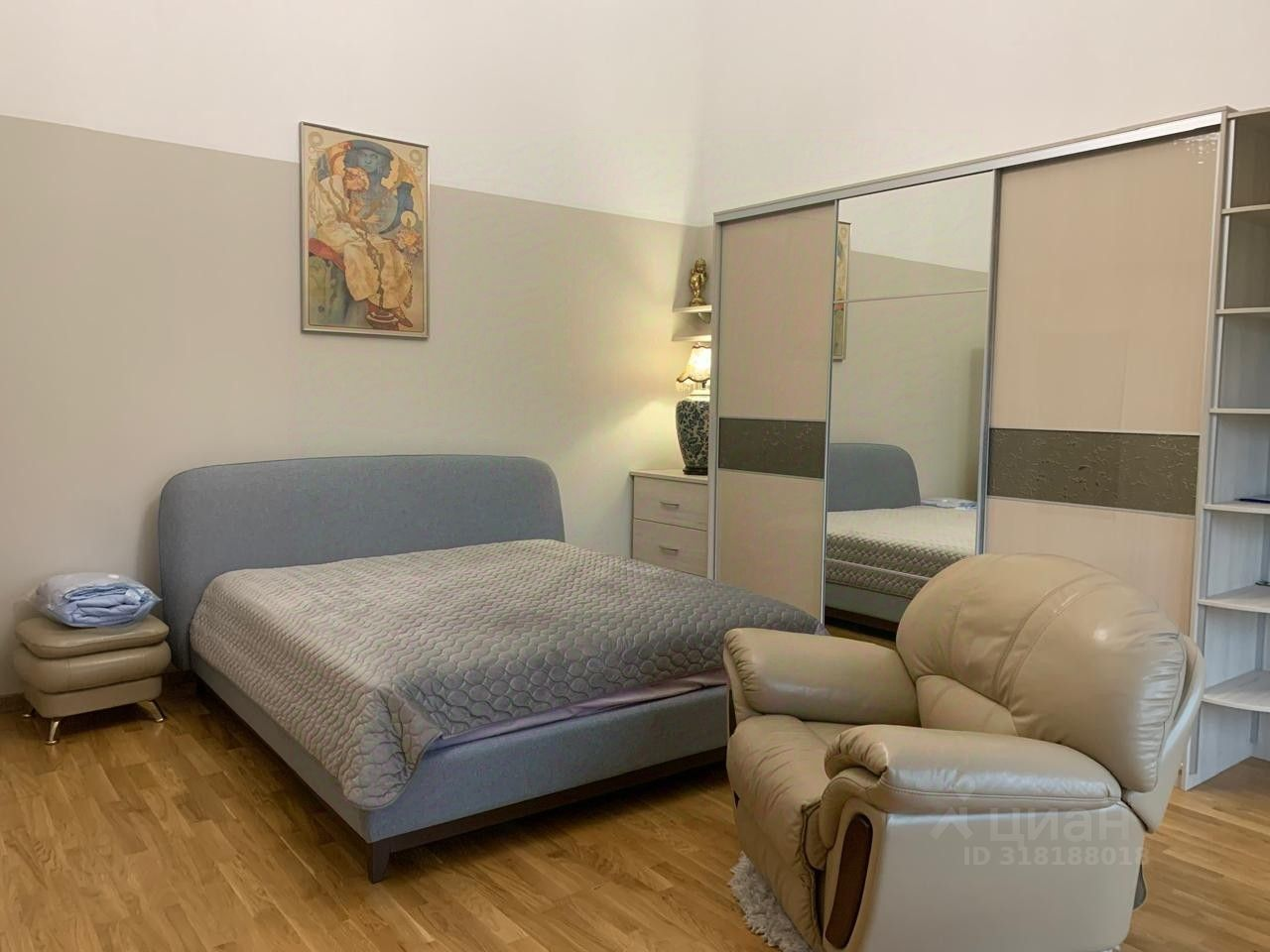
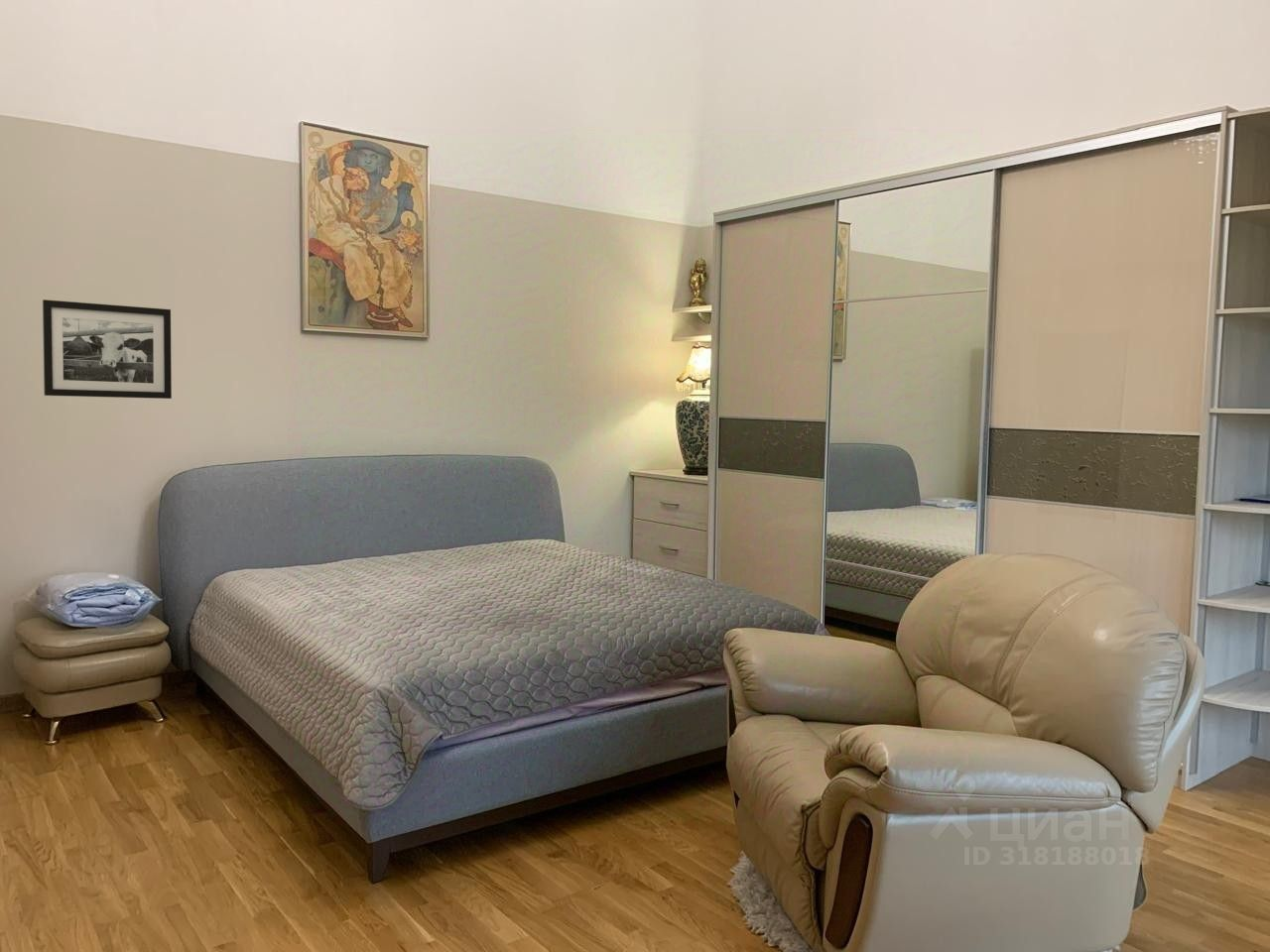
+ picture frame (109, 351)
